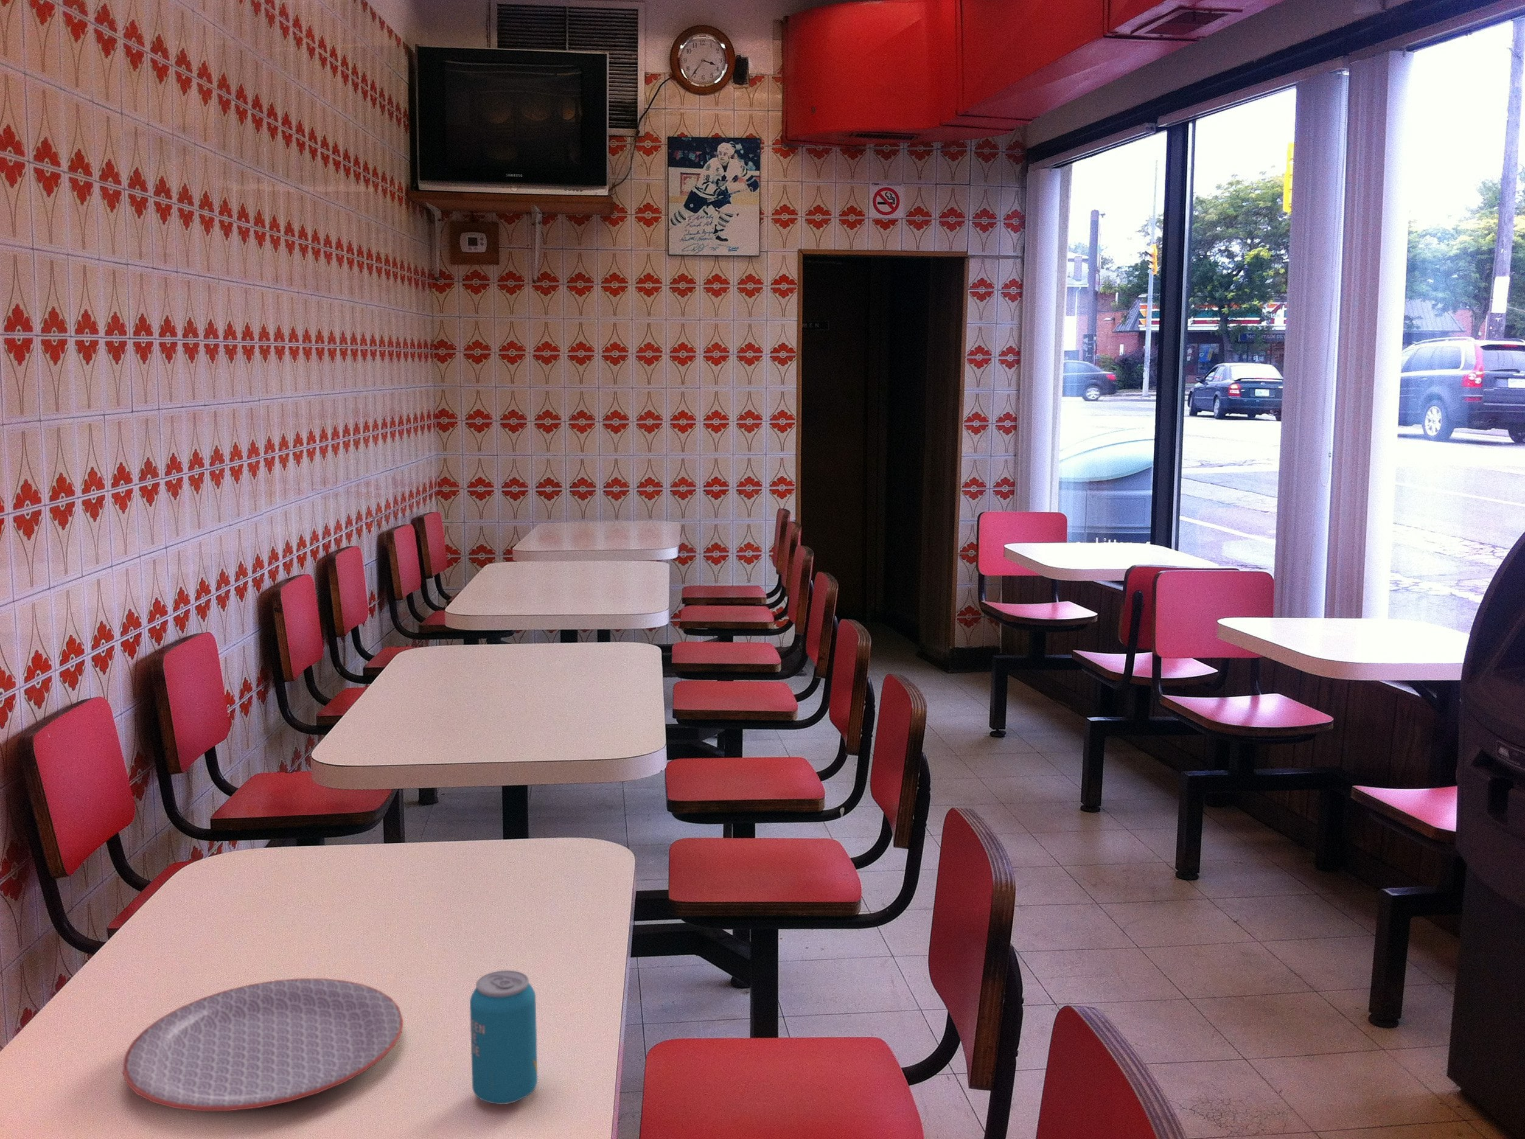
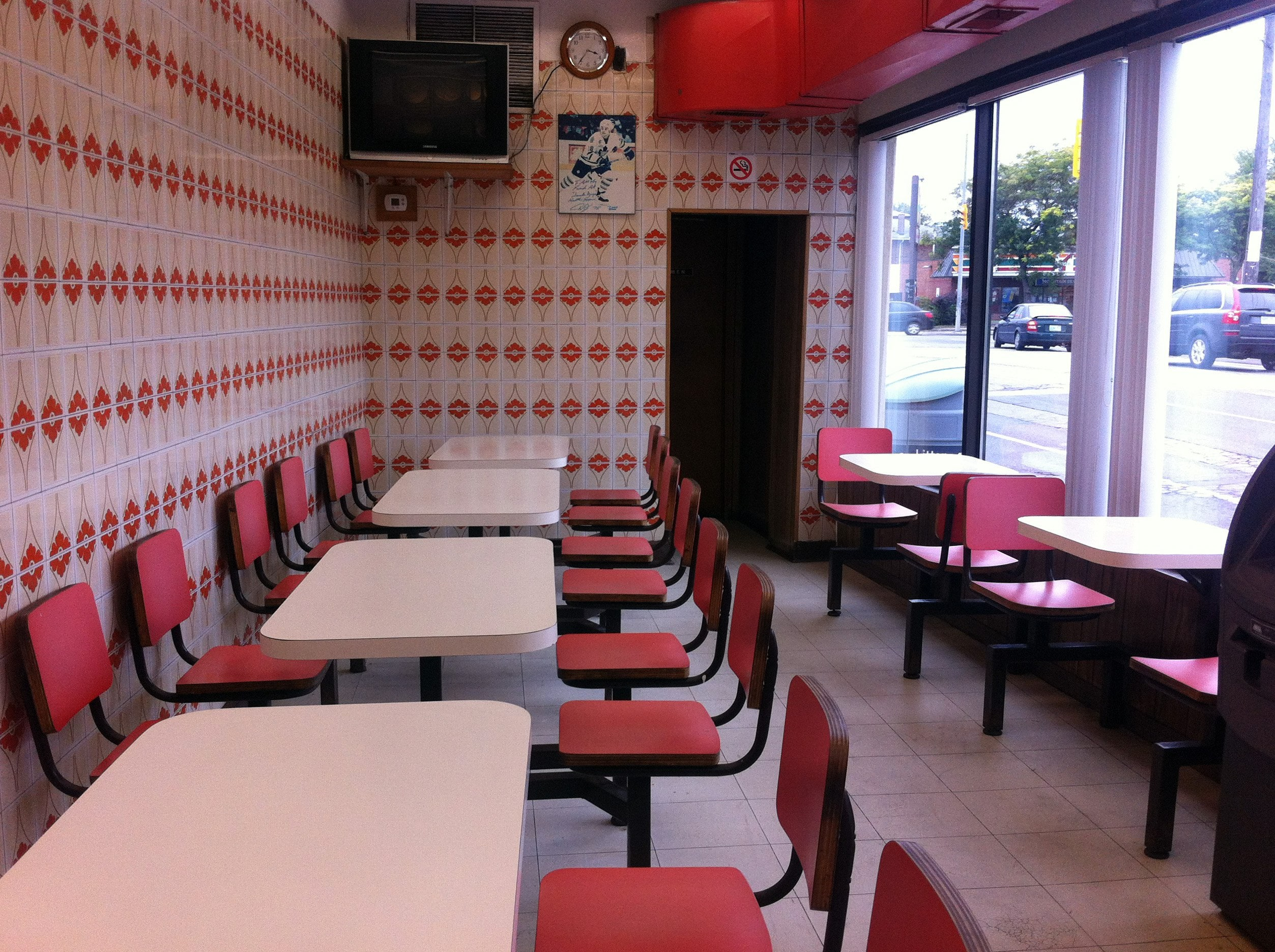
- plate (268, 1046)
- beverage can (504, 1037)
